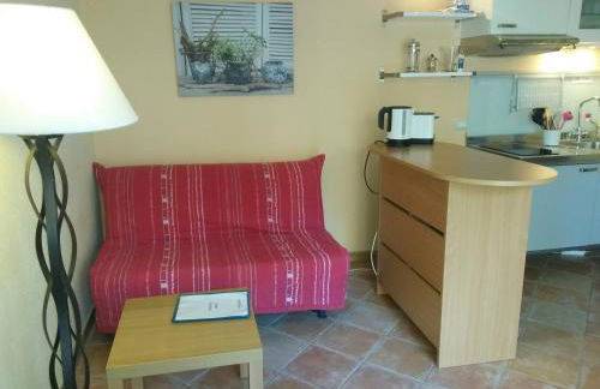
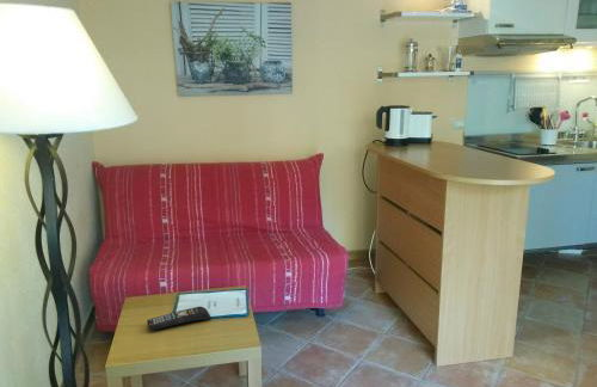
+ remote control (179, 318)
